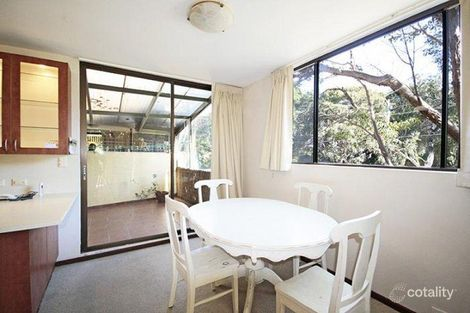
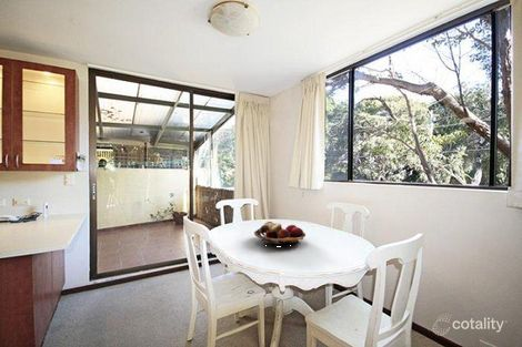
+ fruit basket (279, 232)
